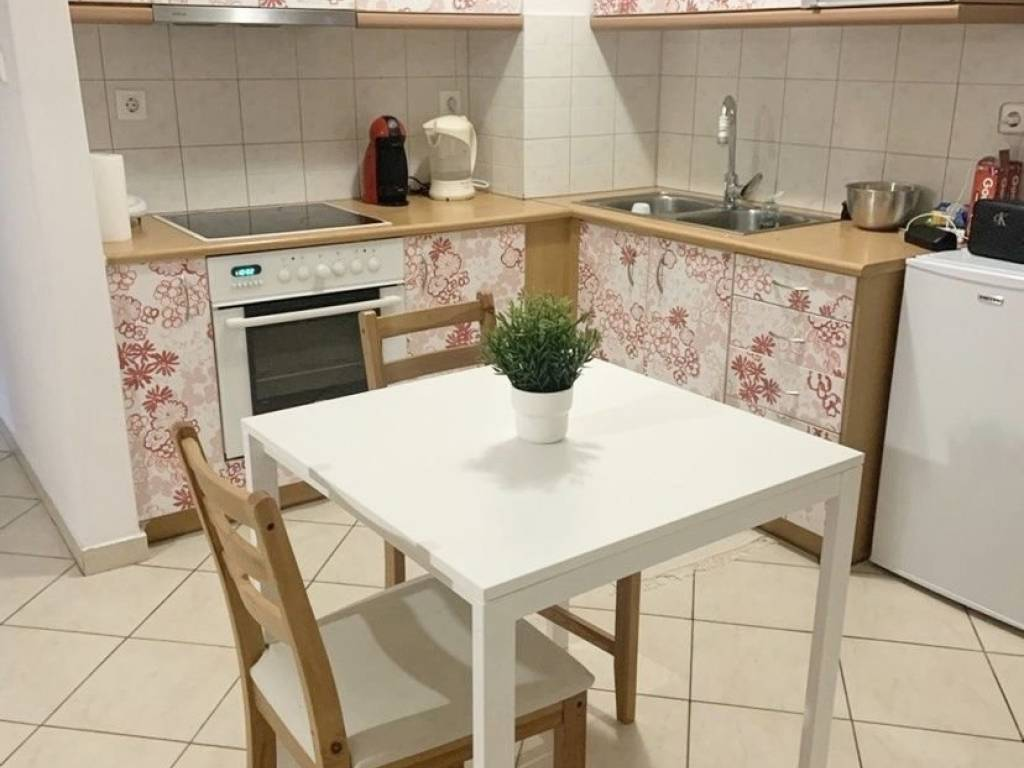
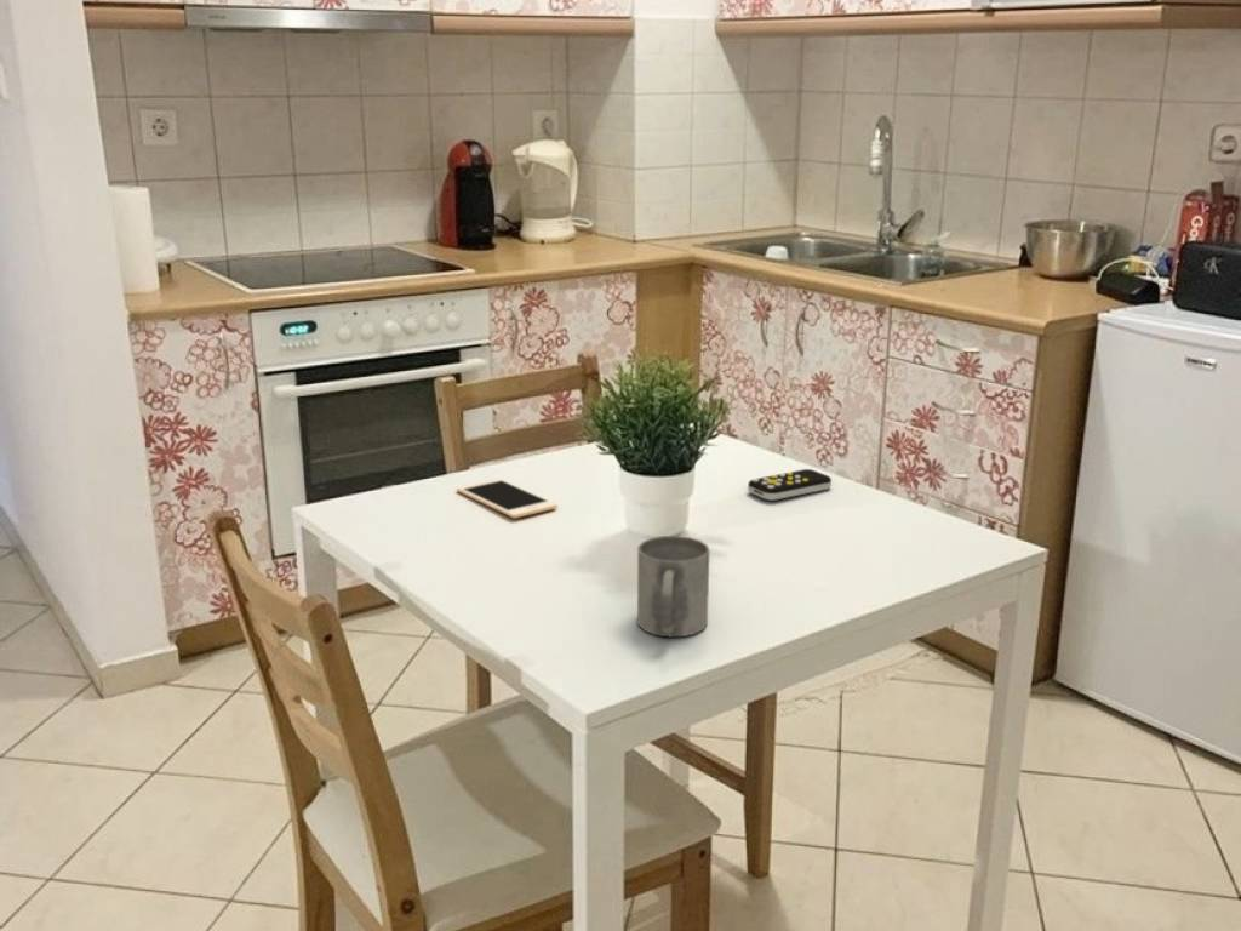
+ mug (671, 590)
+ remote control (789, 484)
+ cell phone (505, 497)
